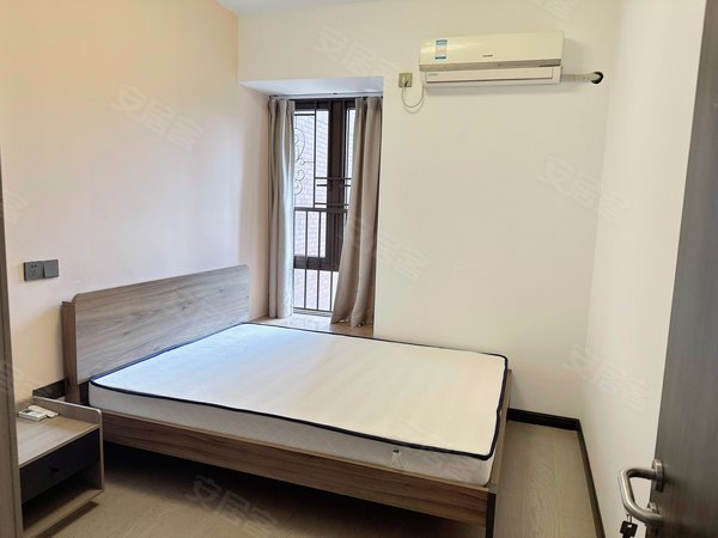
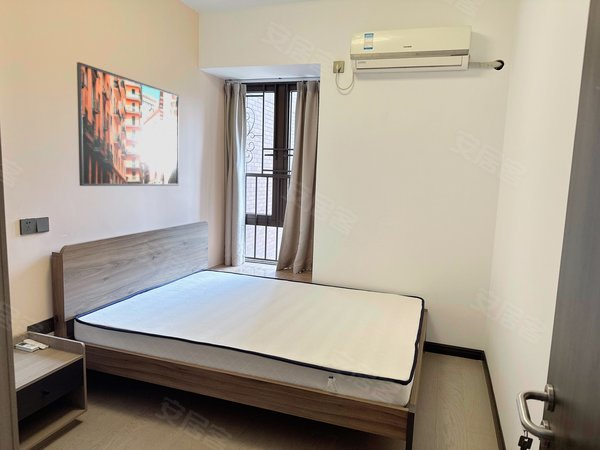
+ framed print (136, 134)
